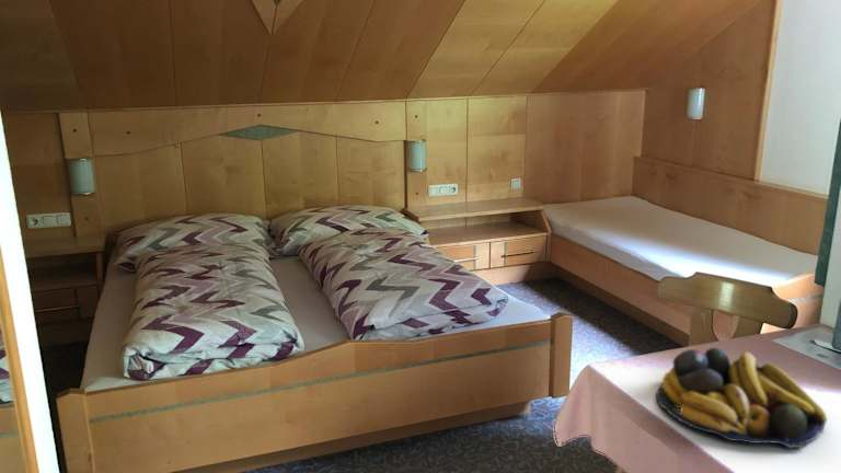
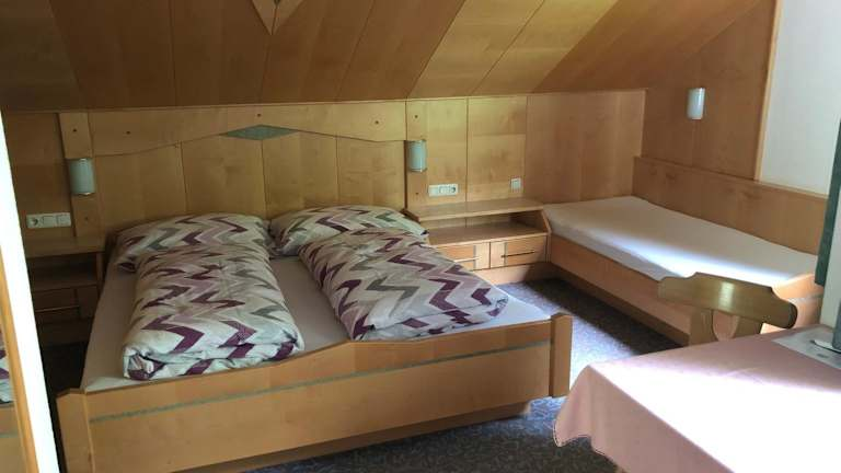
- fruit bowl (737, 383)
